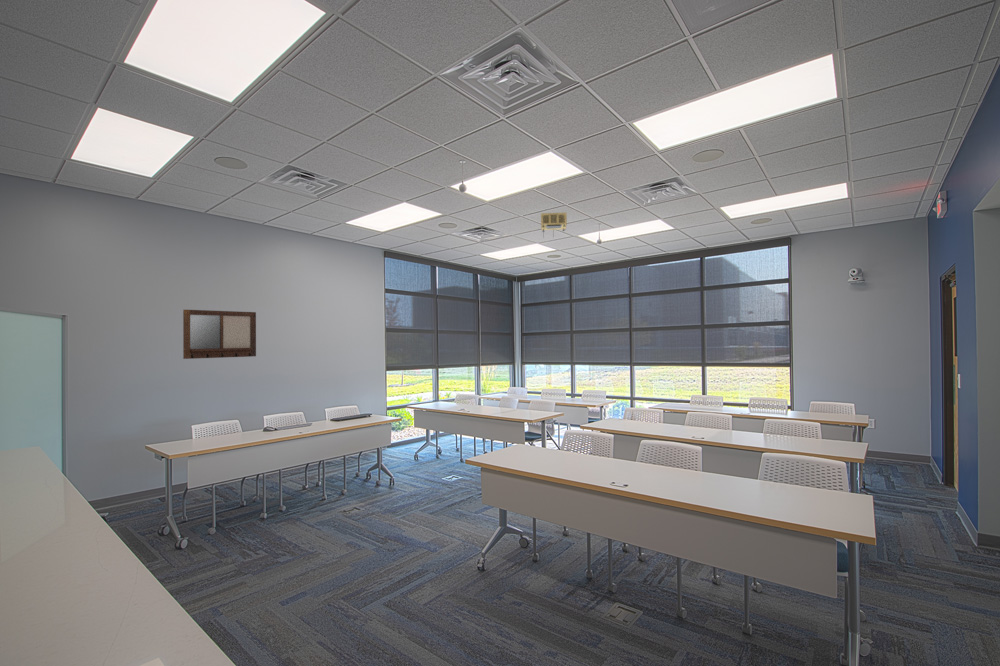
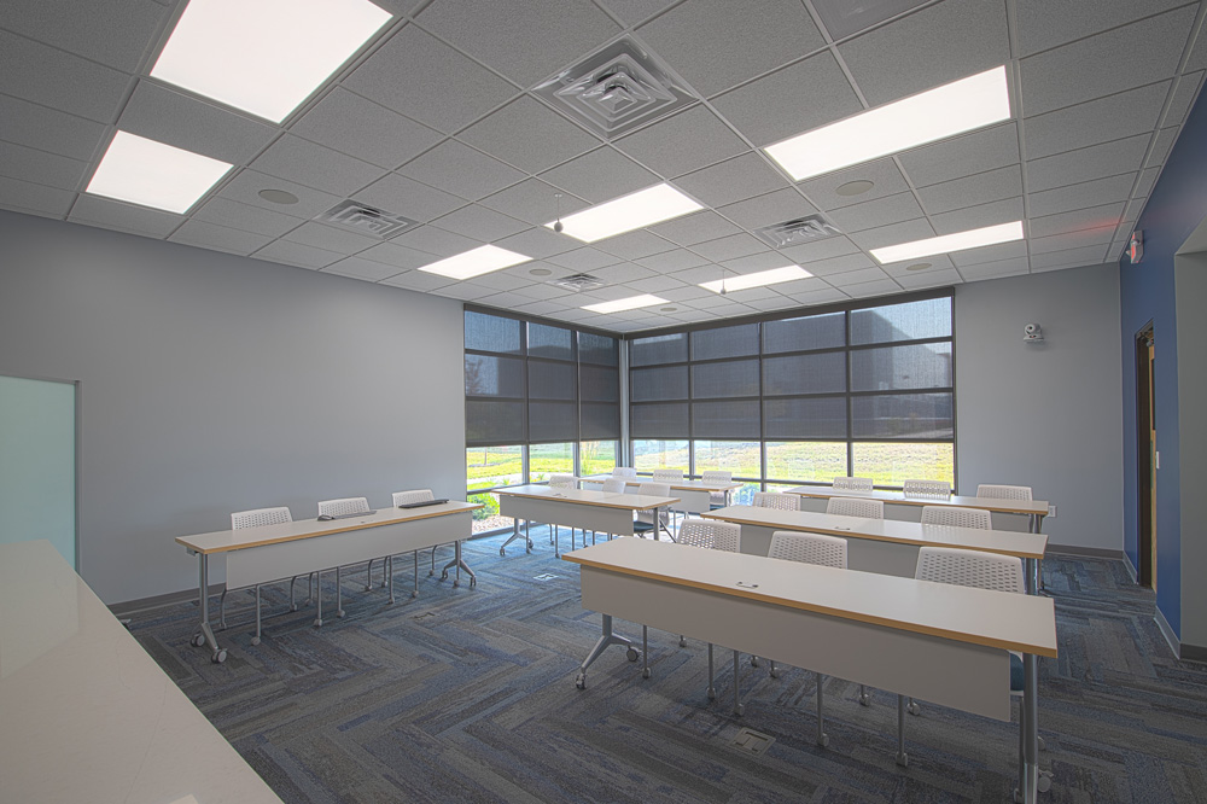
- projector (553, 224)
- writing board (222, 334)
